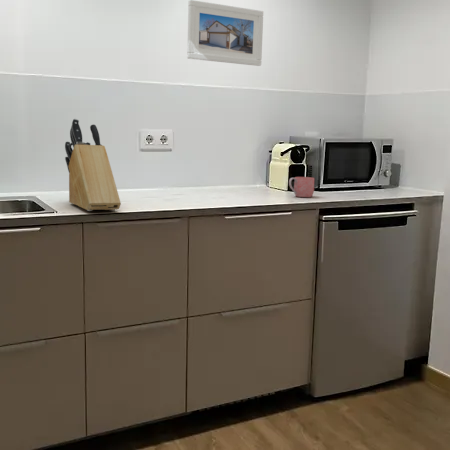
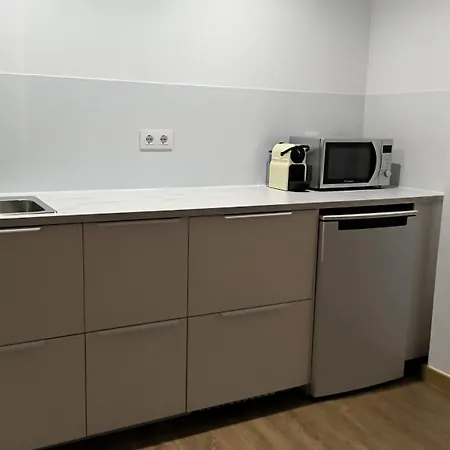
- mug (301, 187)
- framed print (226, 34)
- knife block (90, 162)
